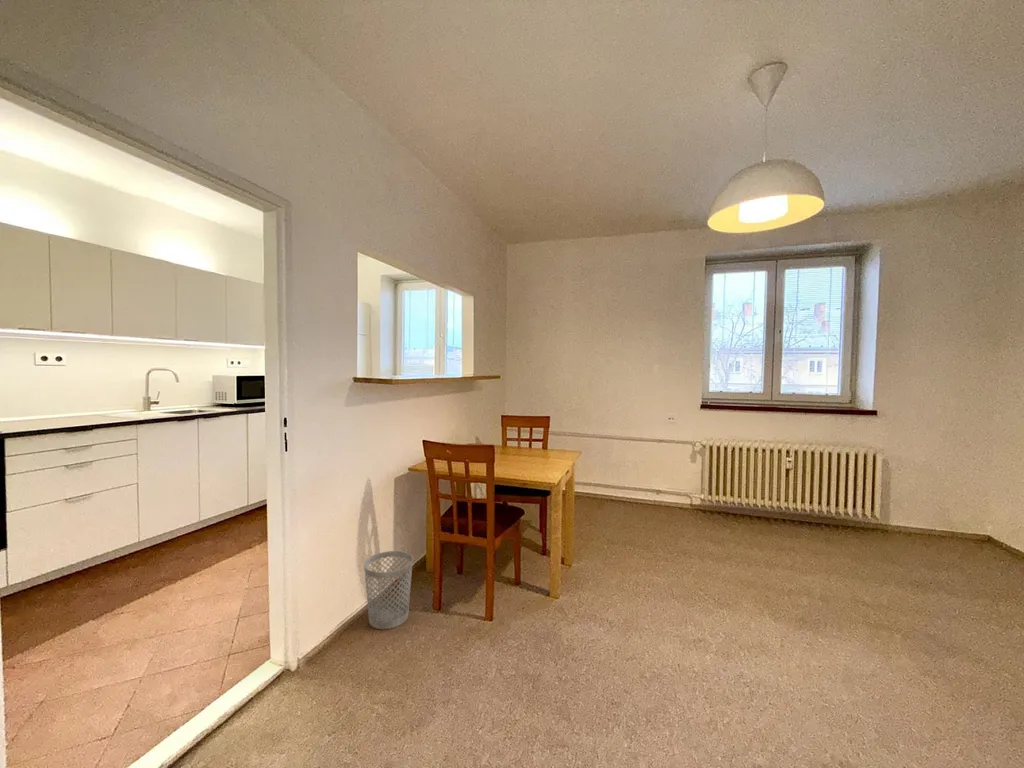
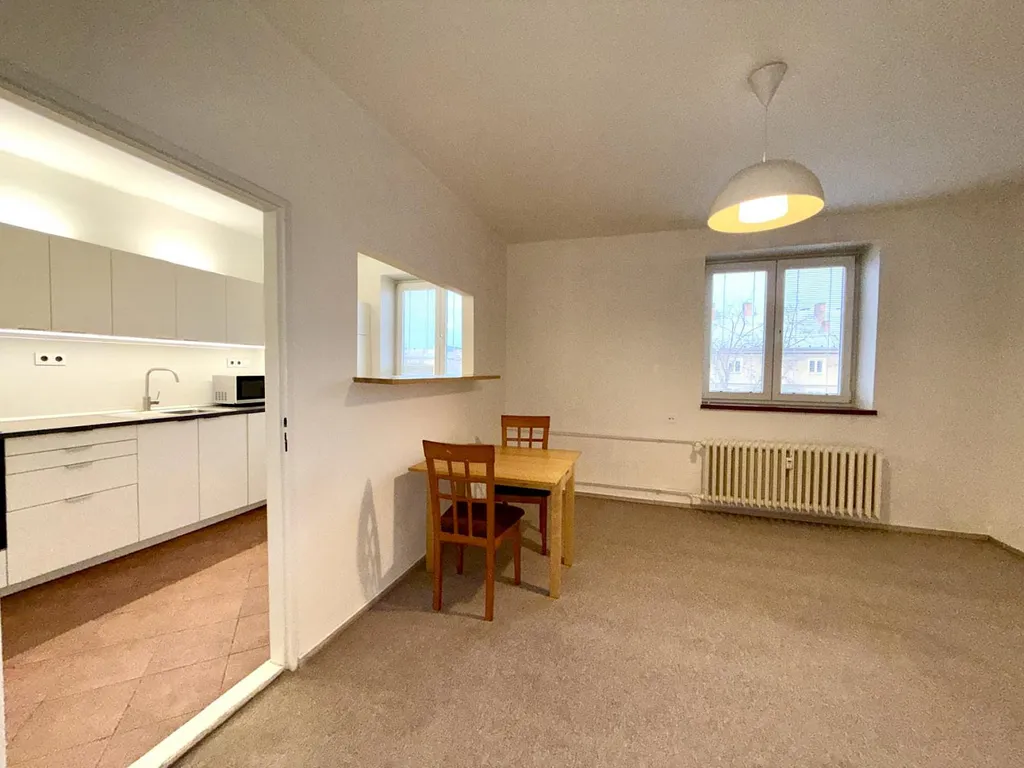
- wastebasket (388, 590)
